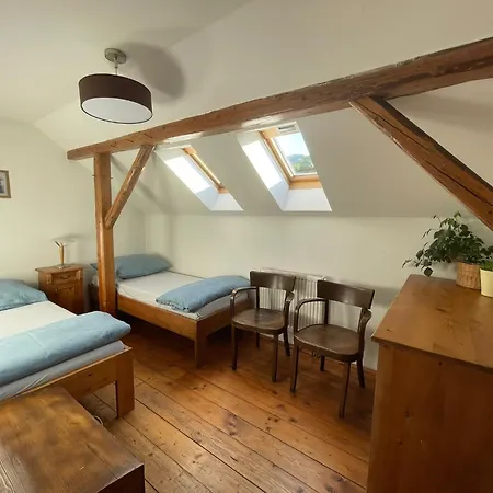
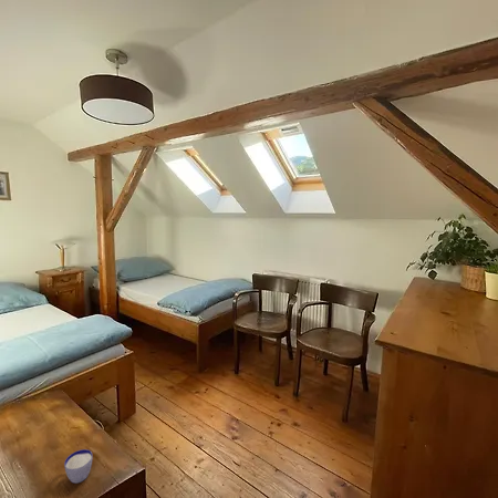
+ cup (77, 465)
